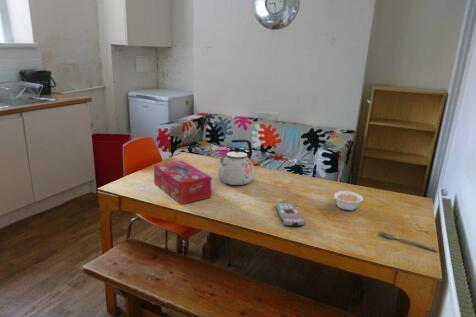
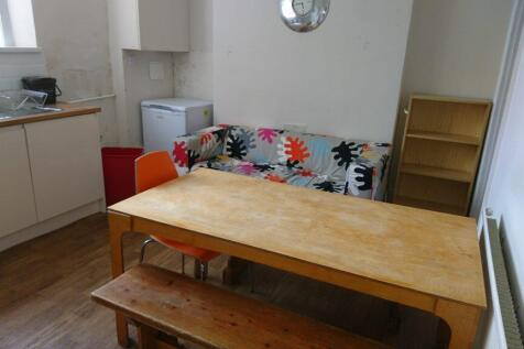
- kettle (236, 160)
- spoon (406, 241)
- remote control (288, 213)
- legume (347, 200)
- tissue box (181, 180)
